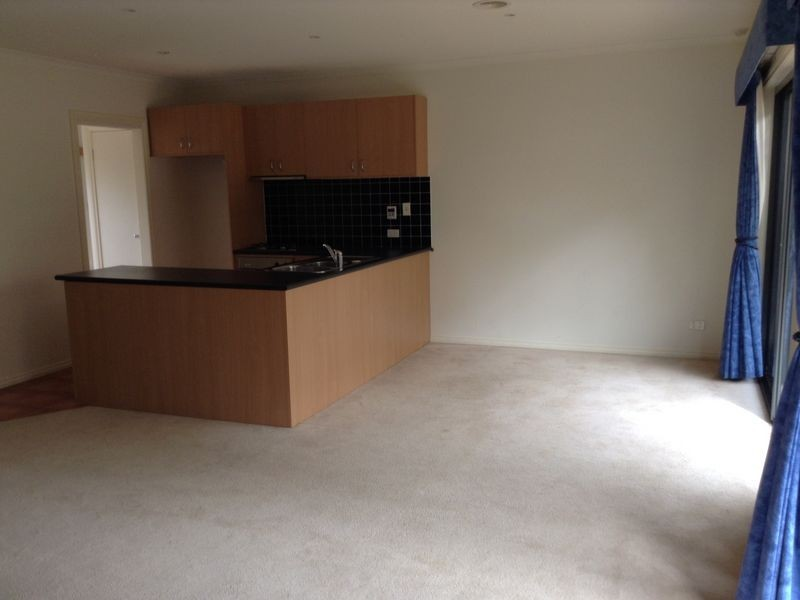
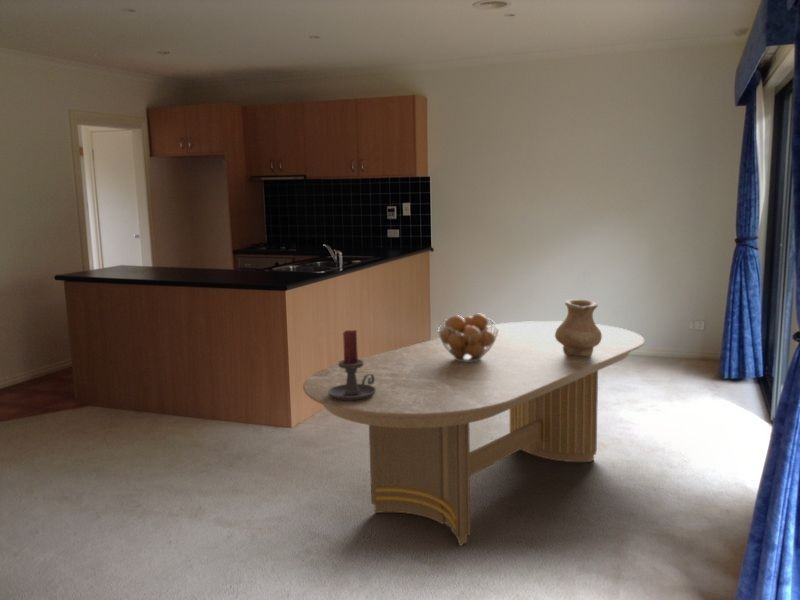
+ candle holder (355, 360)
+ fruit basket (468, 336)
+ vase (578, 327)
+ dining table (492, 416)
